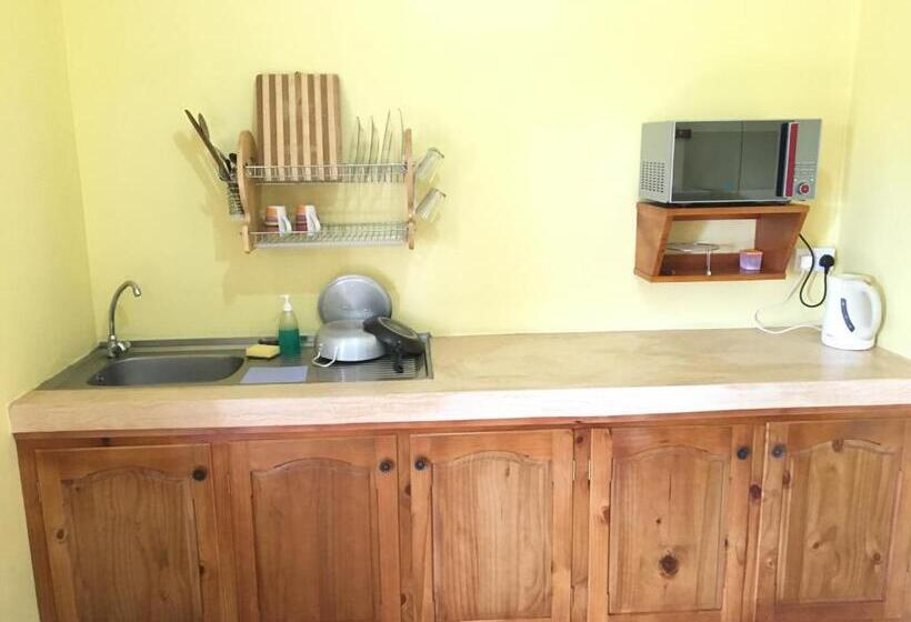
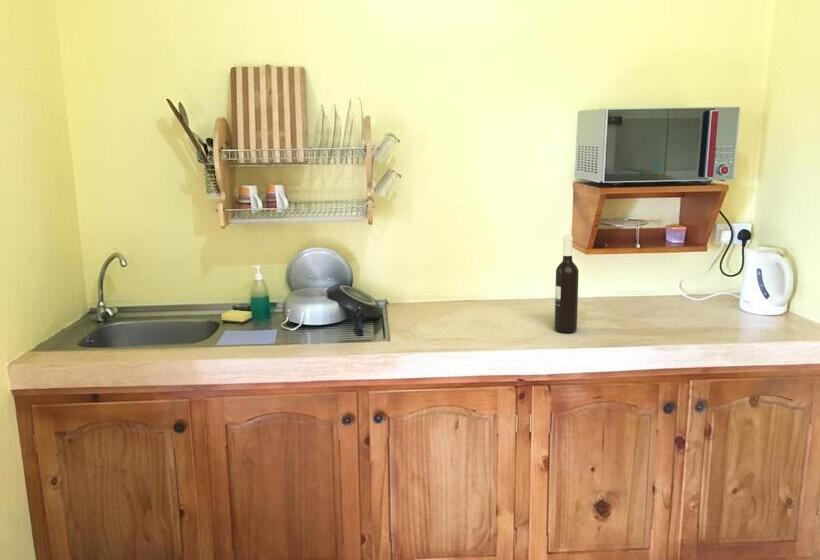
+ wine bottle (566, 283)
